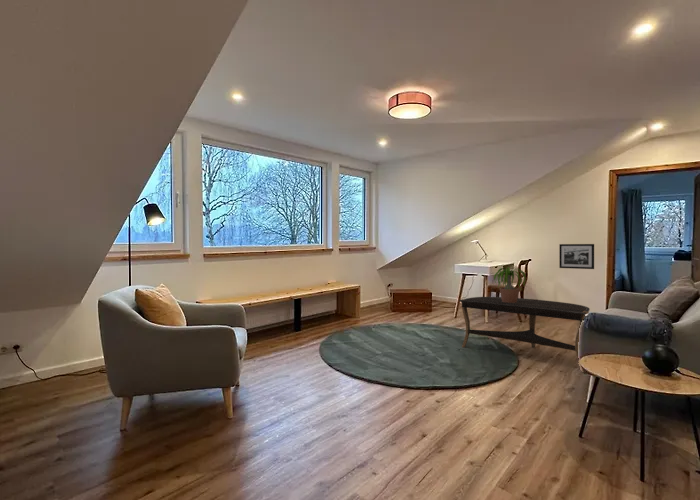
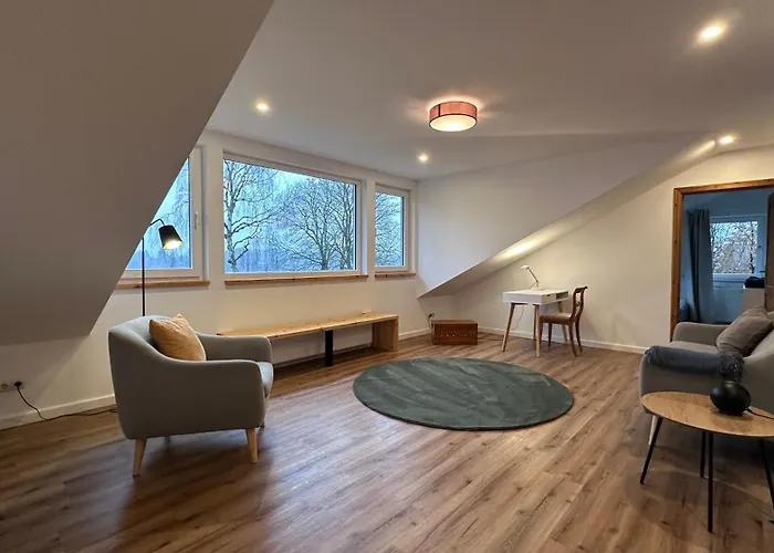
- potted plant (511, 284)
- coffee table (526, 330)
- picture frame (576, 256)
